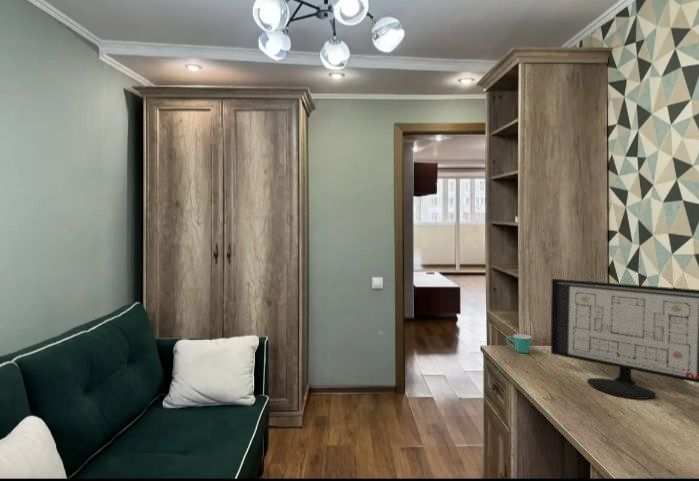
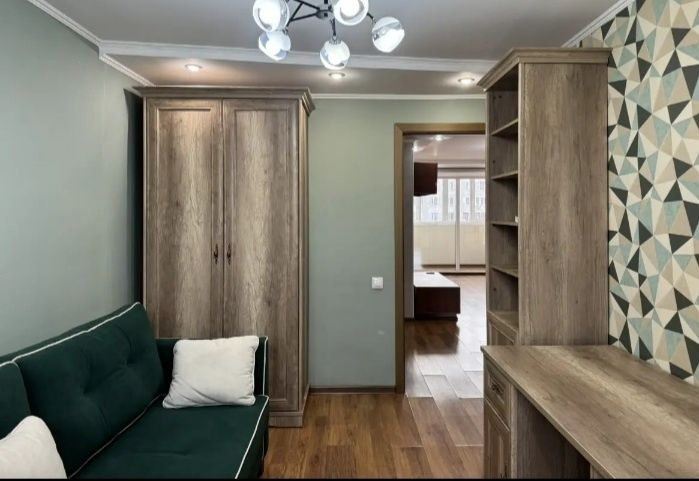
- mug (518, 343)
- computer monitor (620, 337)
